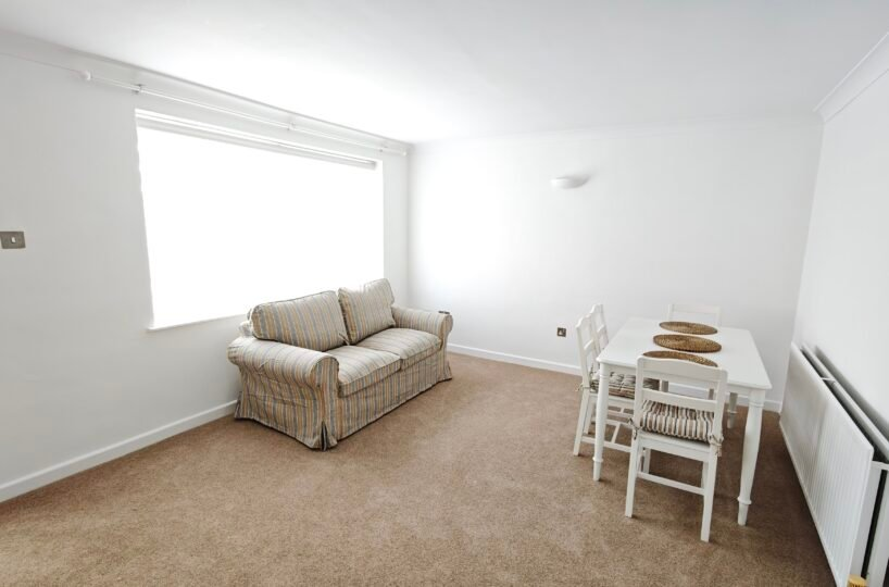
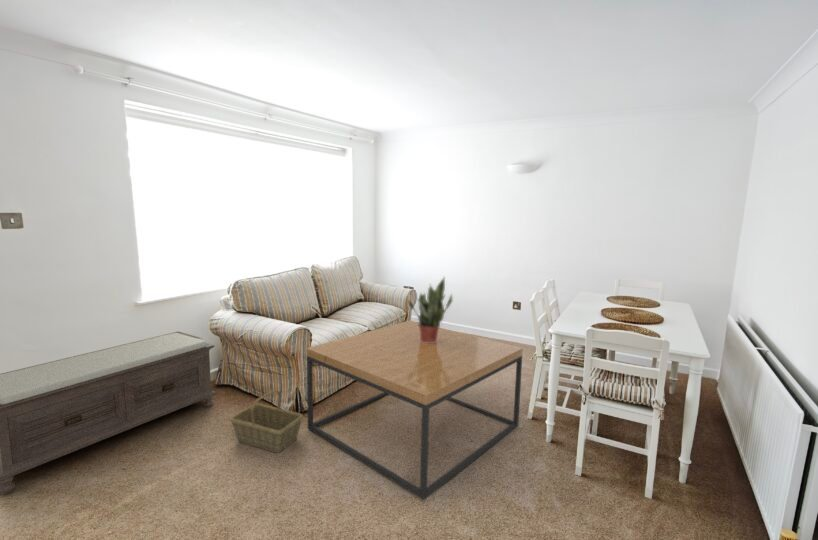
+ coffee table (415, 388)
+ bench (110, 395)
+ basket (266, 417)
+ potted plant (427, 307)
